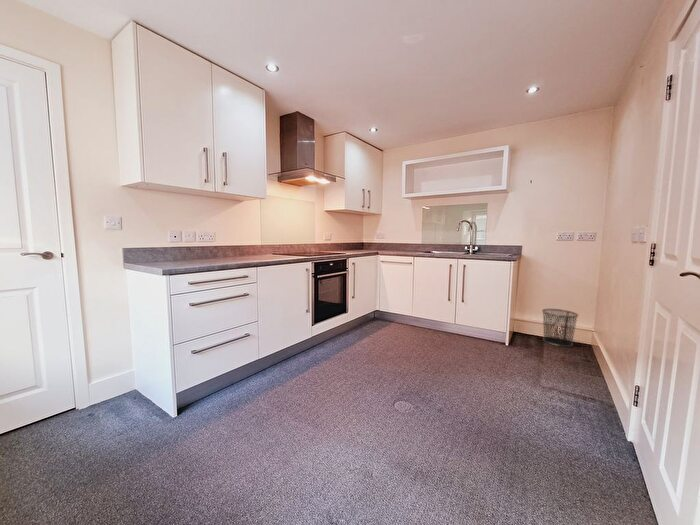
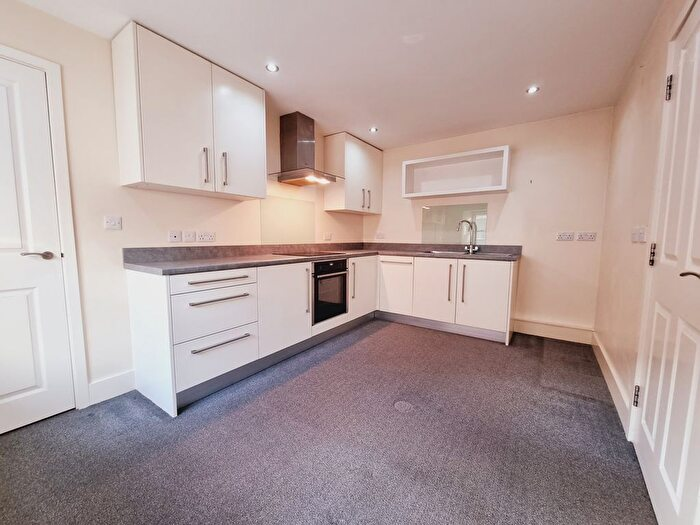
- waste bin (558, 325)
